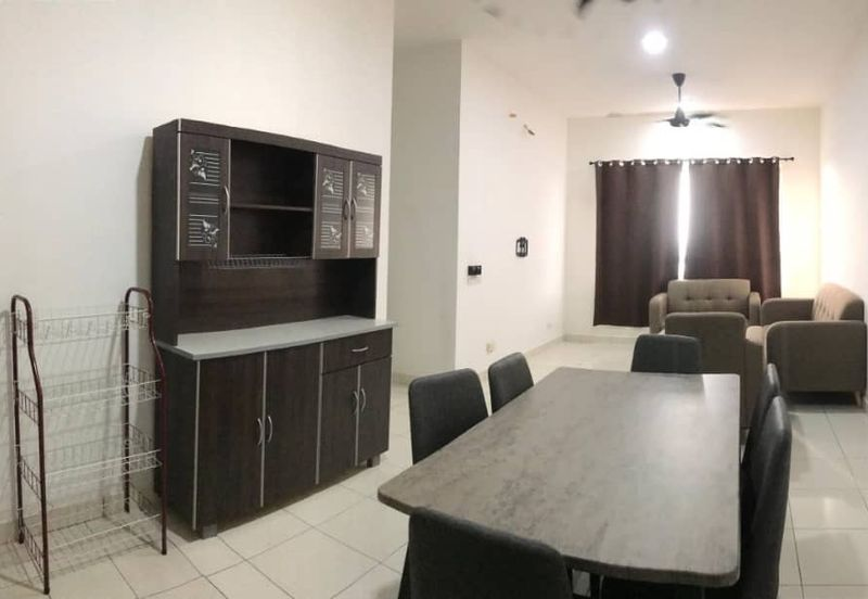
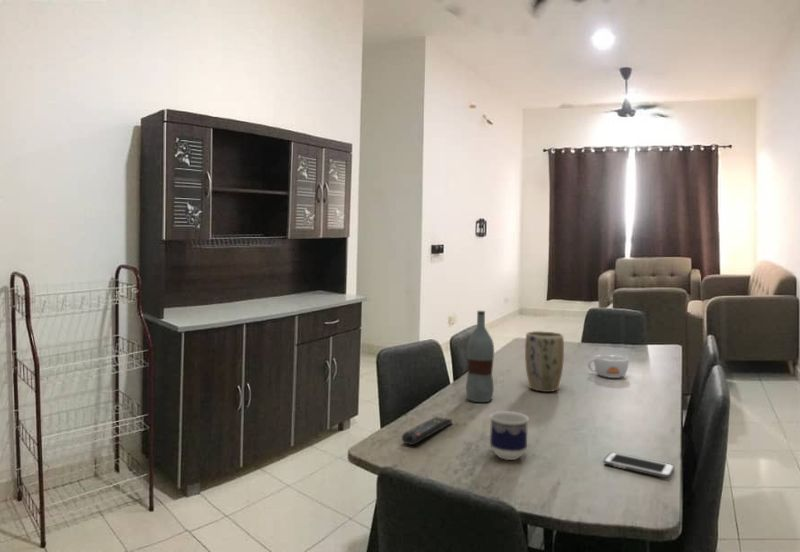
+ bottle (480, 355)
+ cup (508, 434)
+ cell phone (638, 464)
+ remote control (428, 429)
+ bowl (607, 366)
+ plant pot (544, 361)
